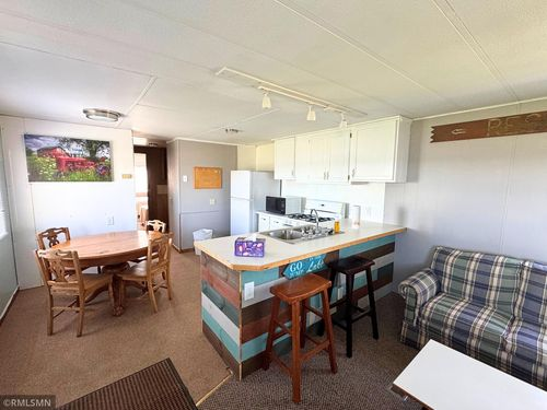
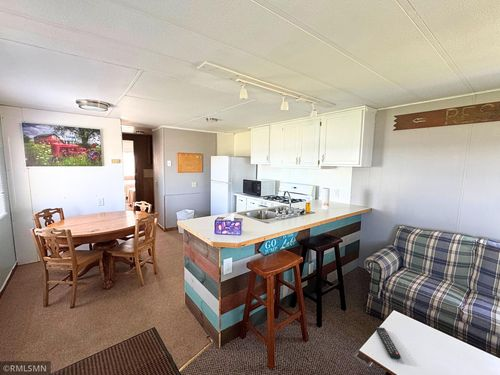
+ remote control (386, 341)
